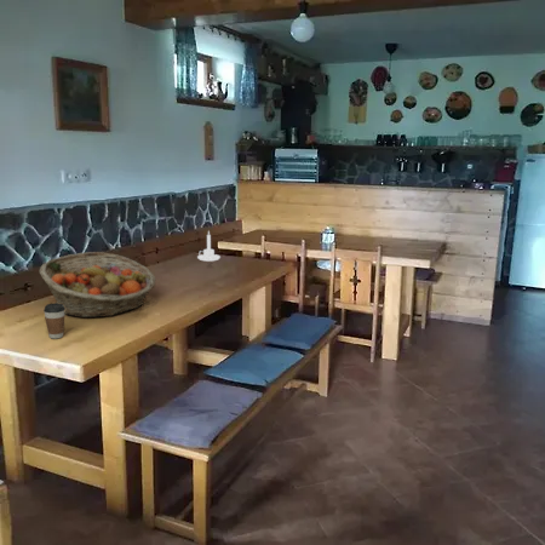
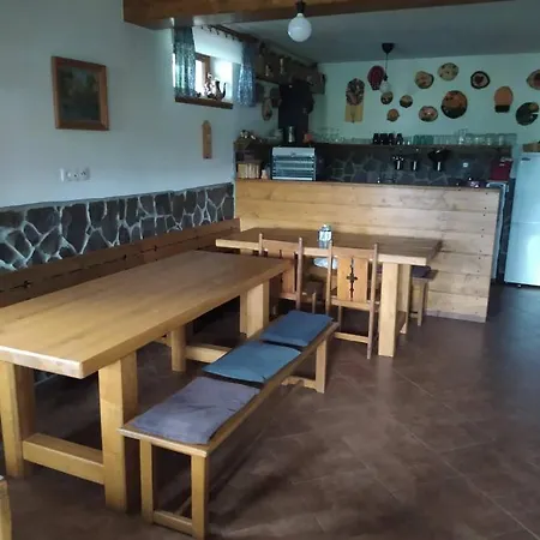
- coffee cup (54, 321)
- candle holder (208, 245)
- fruit basket (99, 282)
